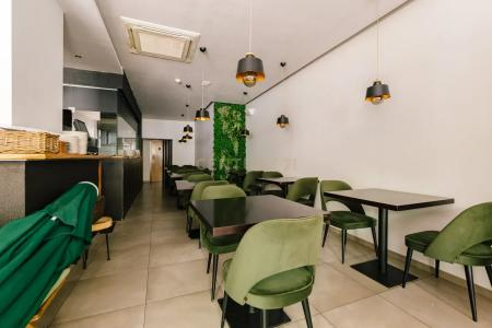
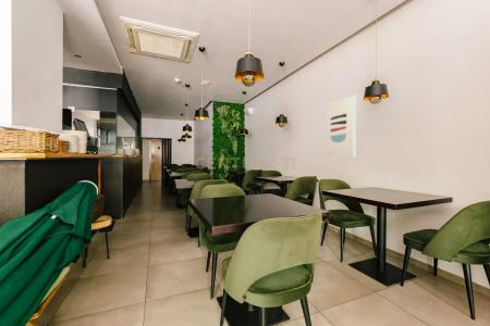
+ wall art (339, 128)
